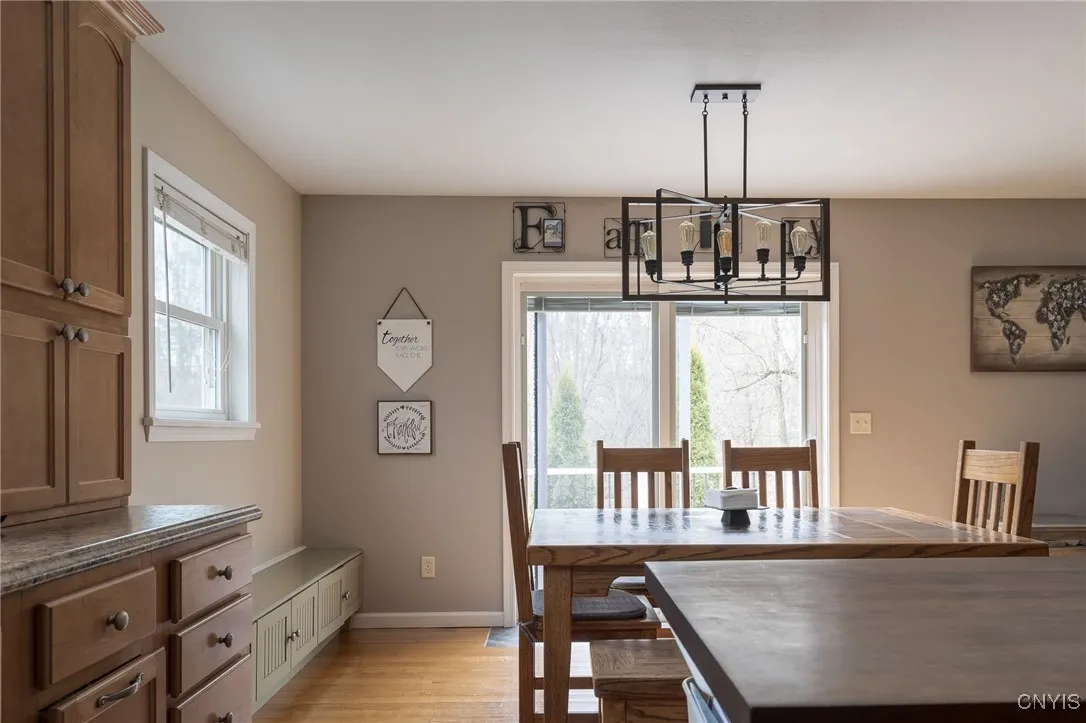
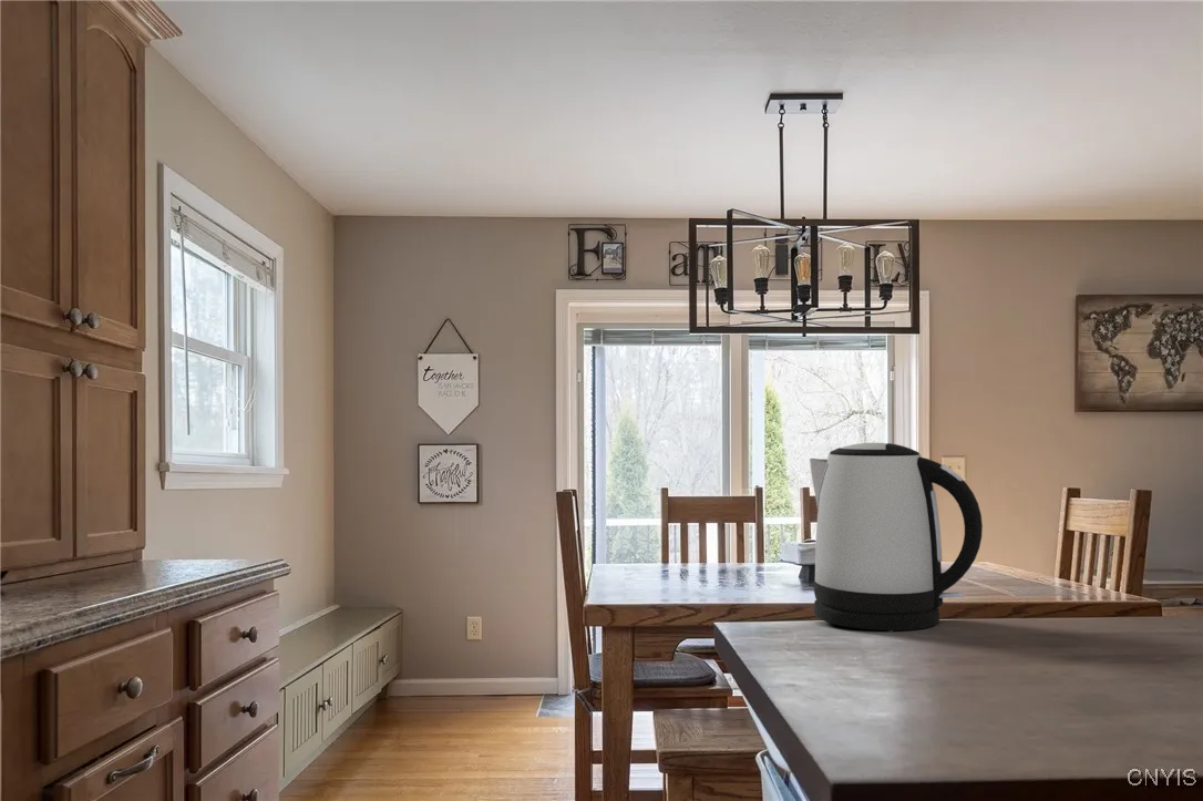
+ kettle (892, 532)
